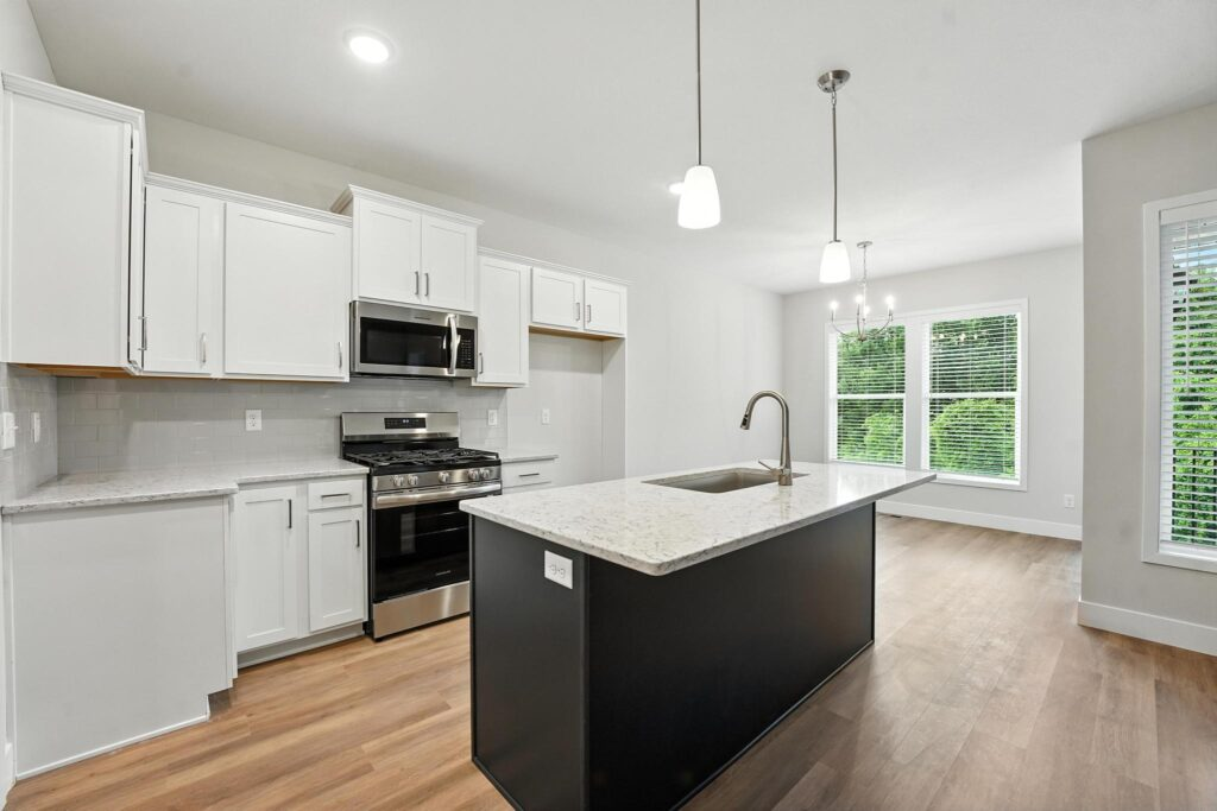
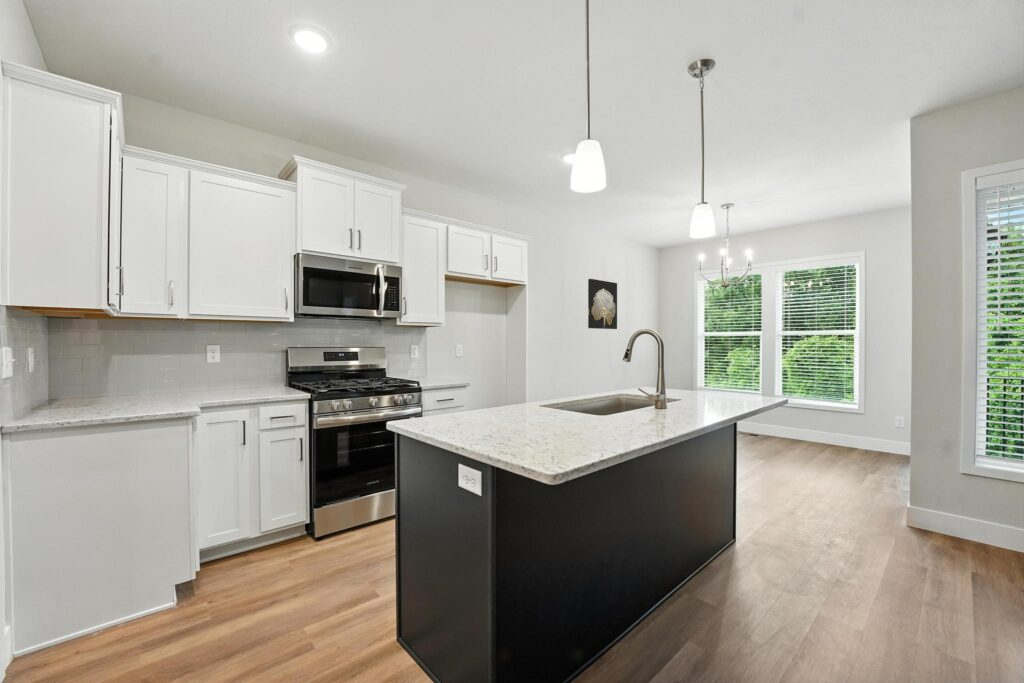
+ wall art (603, 304)
